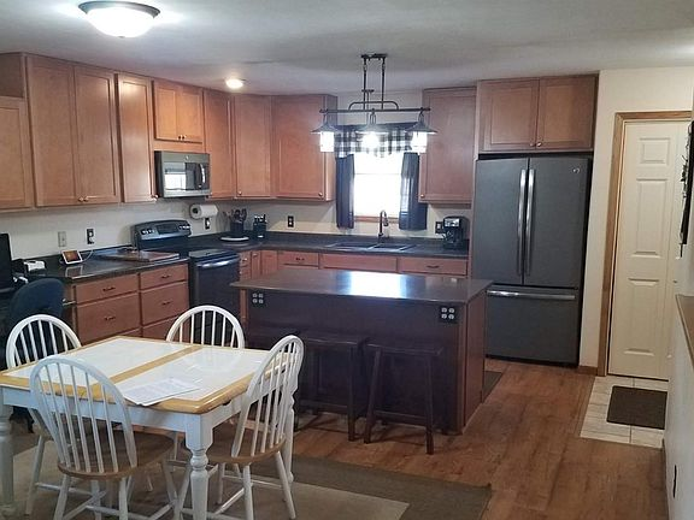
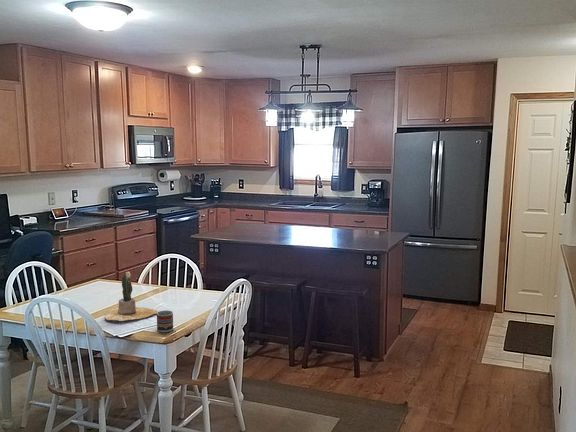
+ potted cactus (131, 292)
+ cup (163, 320)
